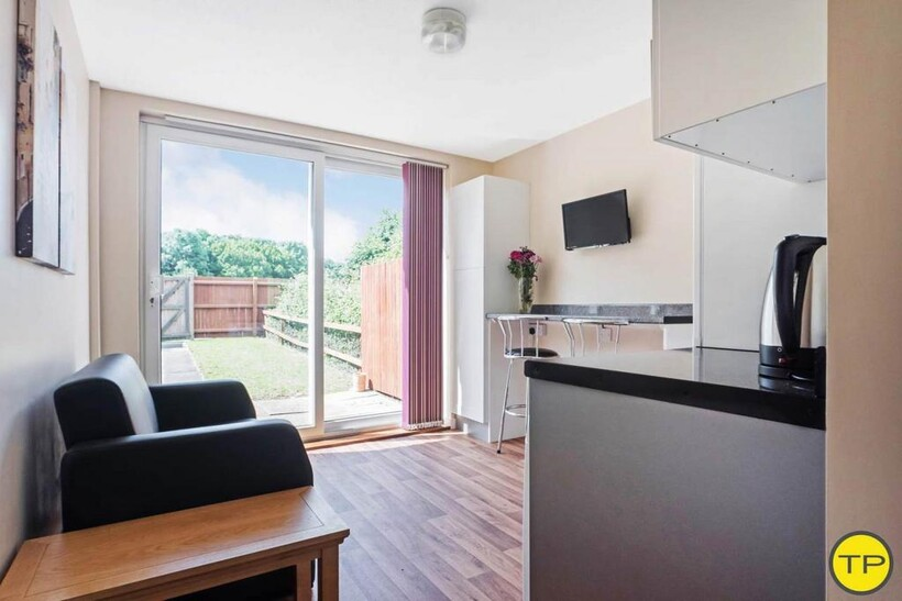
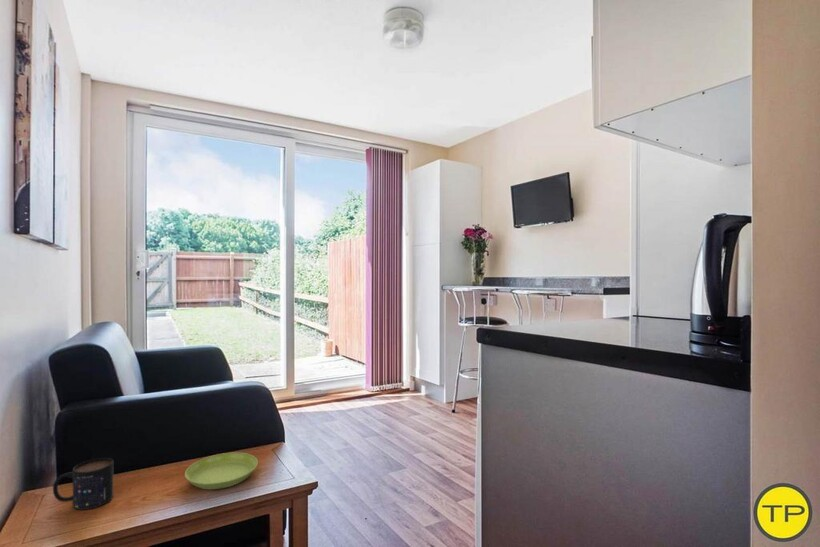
+ saucer (222, 471)
+ mug (83, 484)
